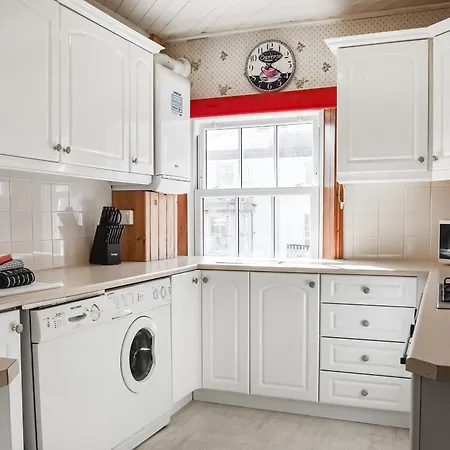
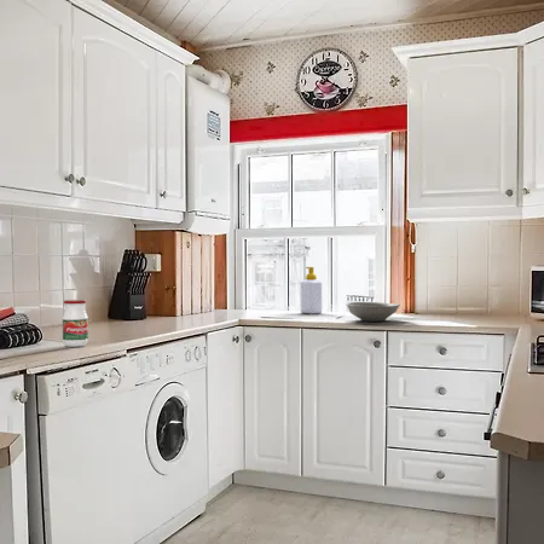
+ soap bottle (311, 290)
+ jar (75, 323)
+ bowl (372, 312)
